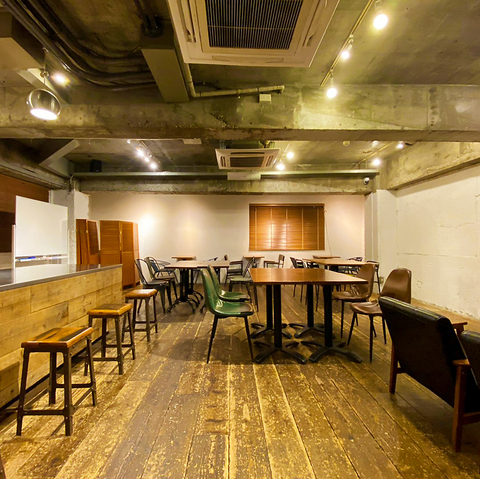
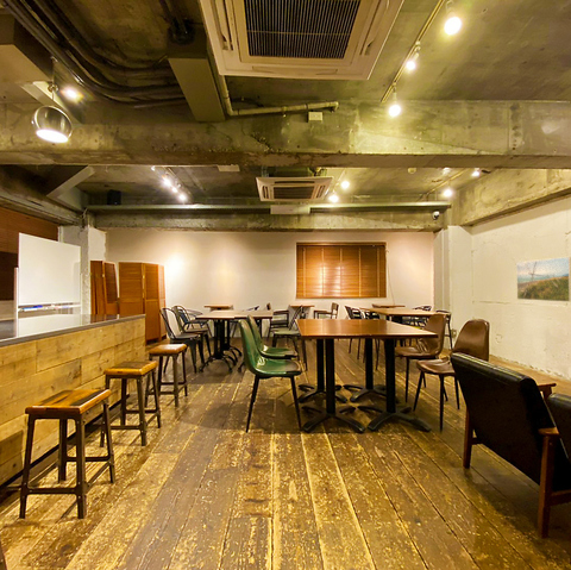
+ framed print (541, 280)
